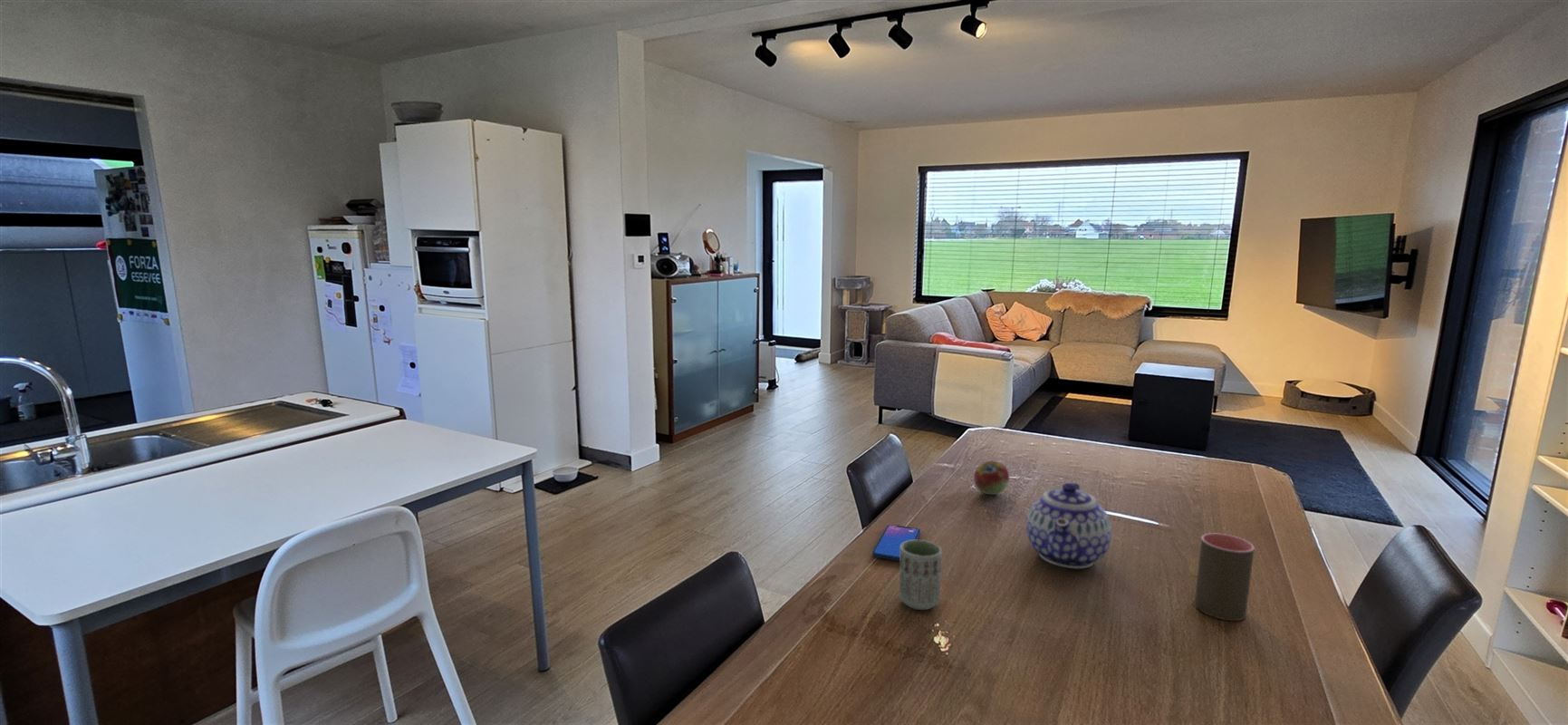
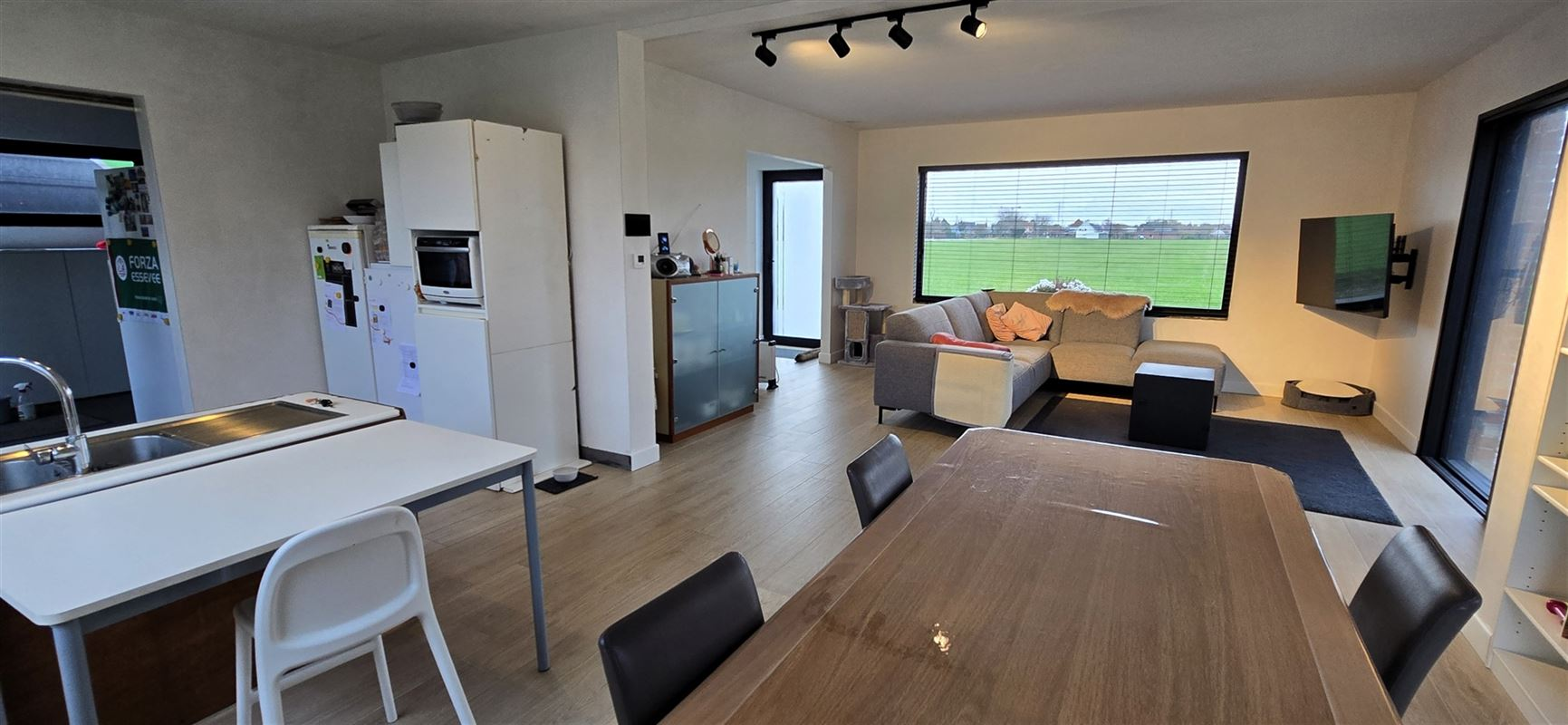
- teapot (1068, 520)
- smartphone (897, 542)
- fruit (991, 478)
- cup (919, 575)
- cup (1223, 575)
